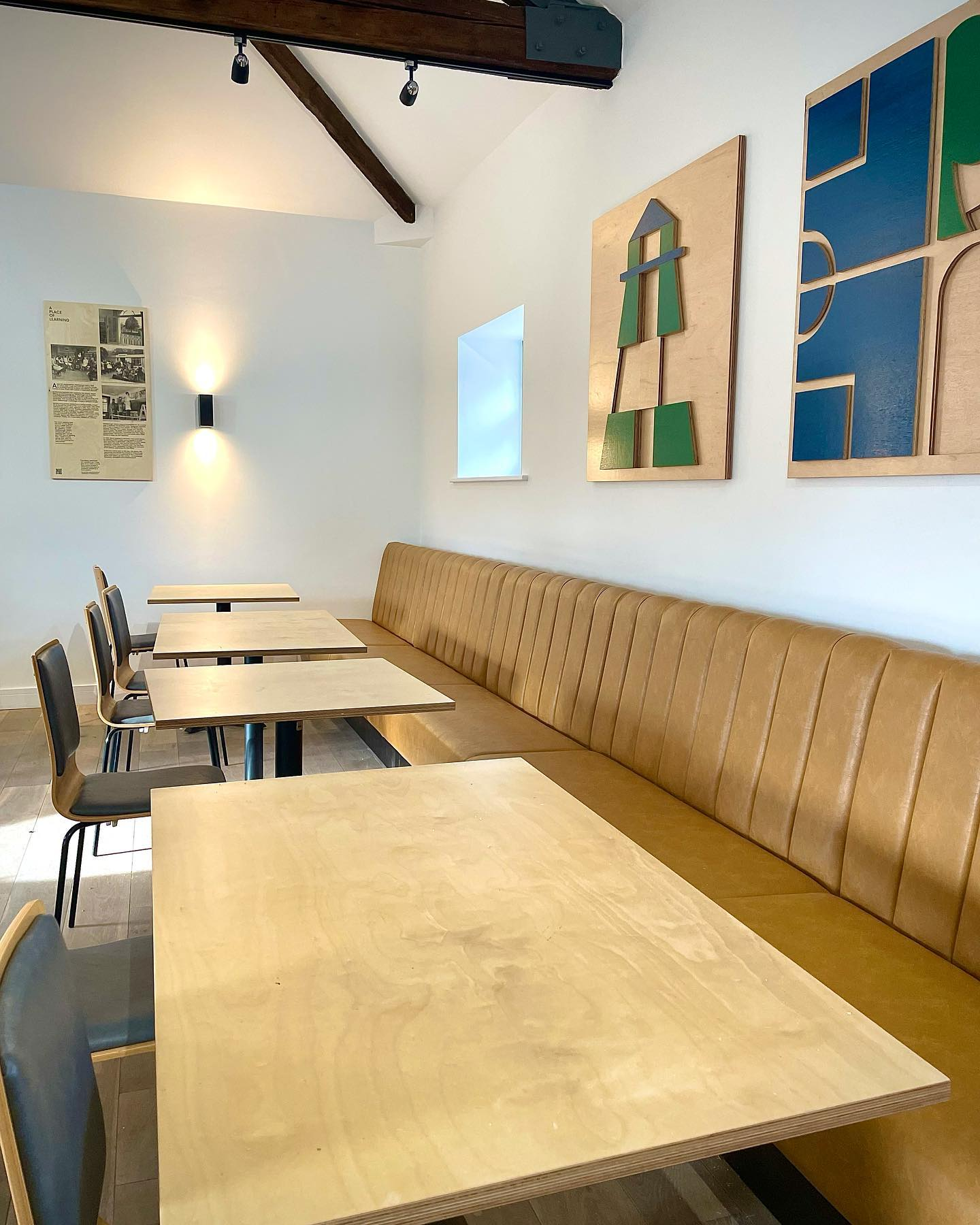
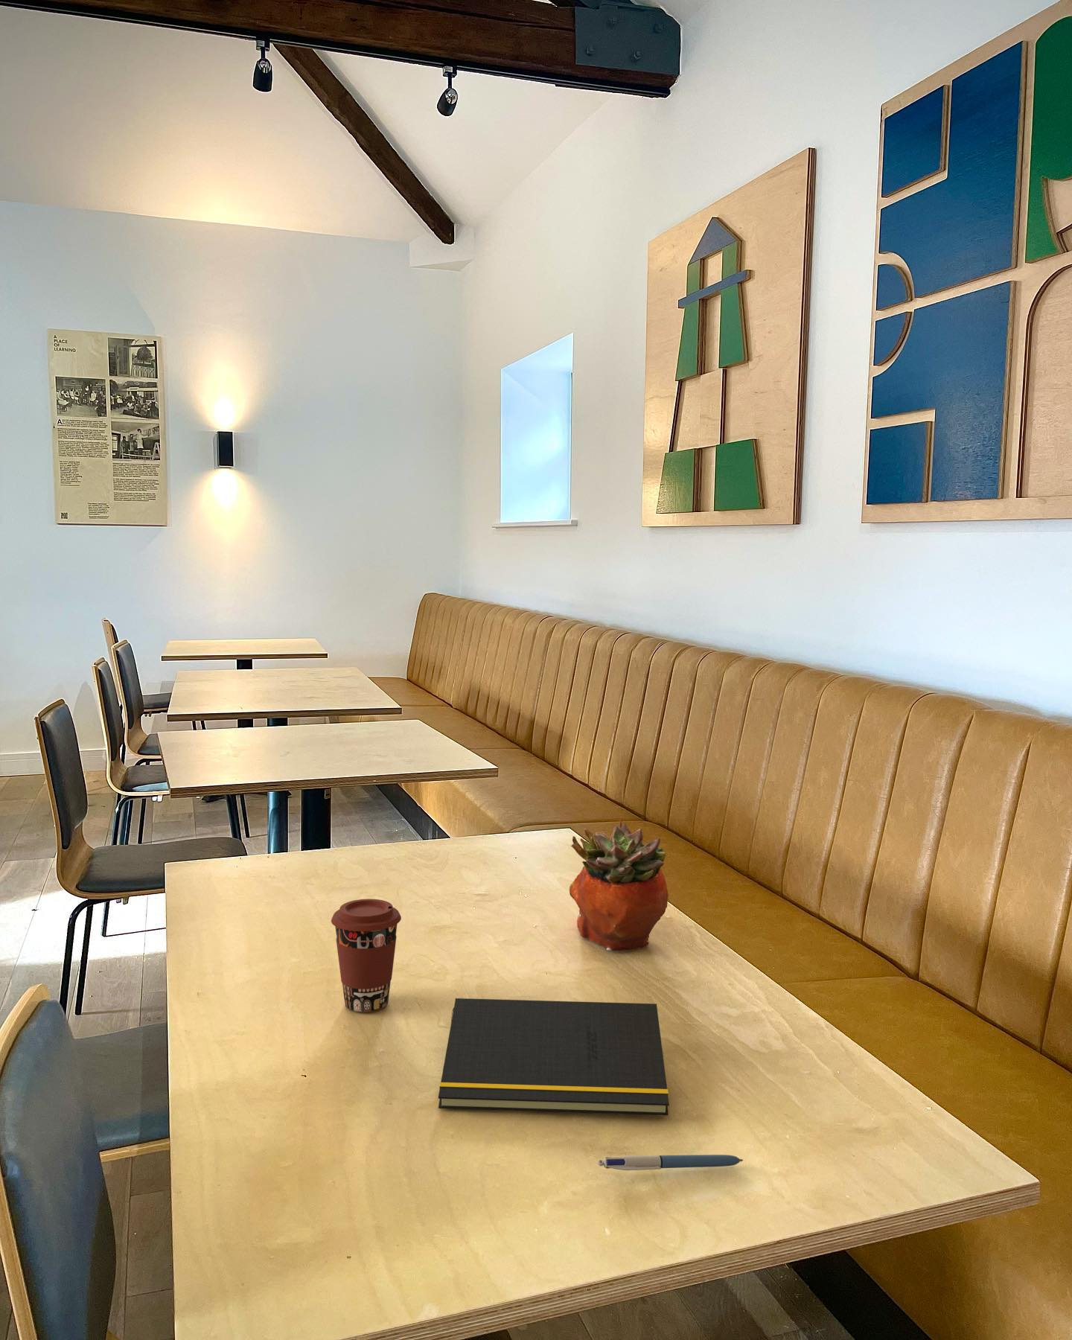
+ pen (672, 1162)
+ coffee cup (366, 955)
+ notepad (555, 1052)
+ succulent planter (613, 879)
